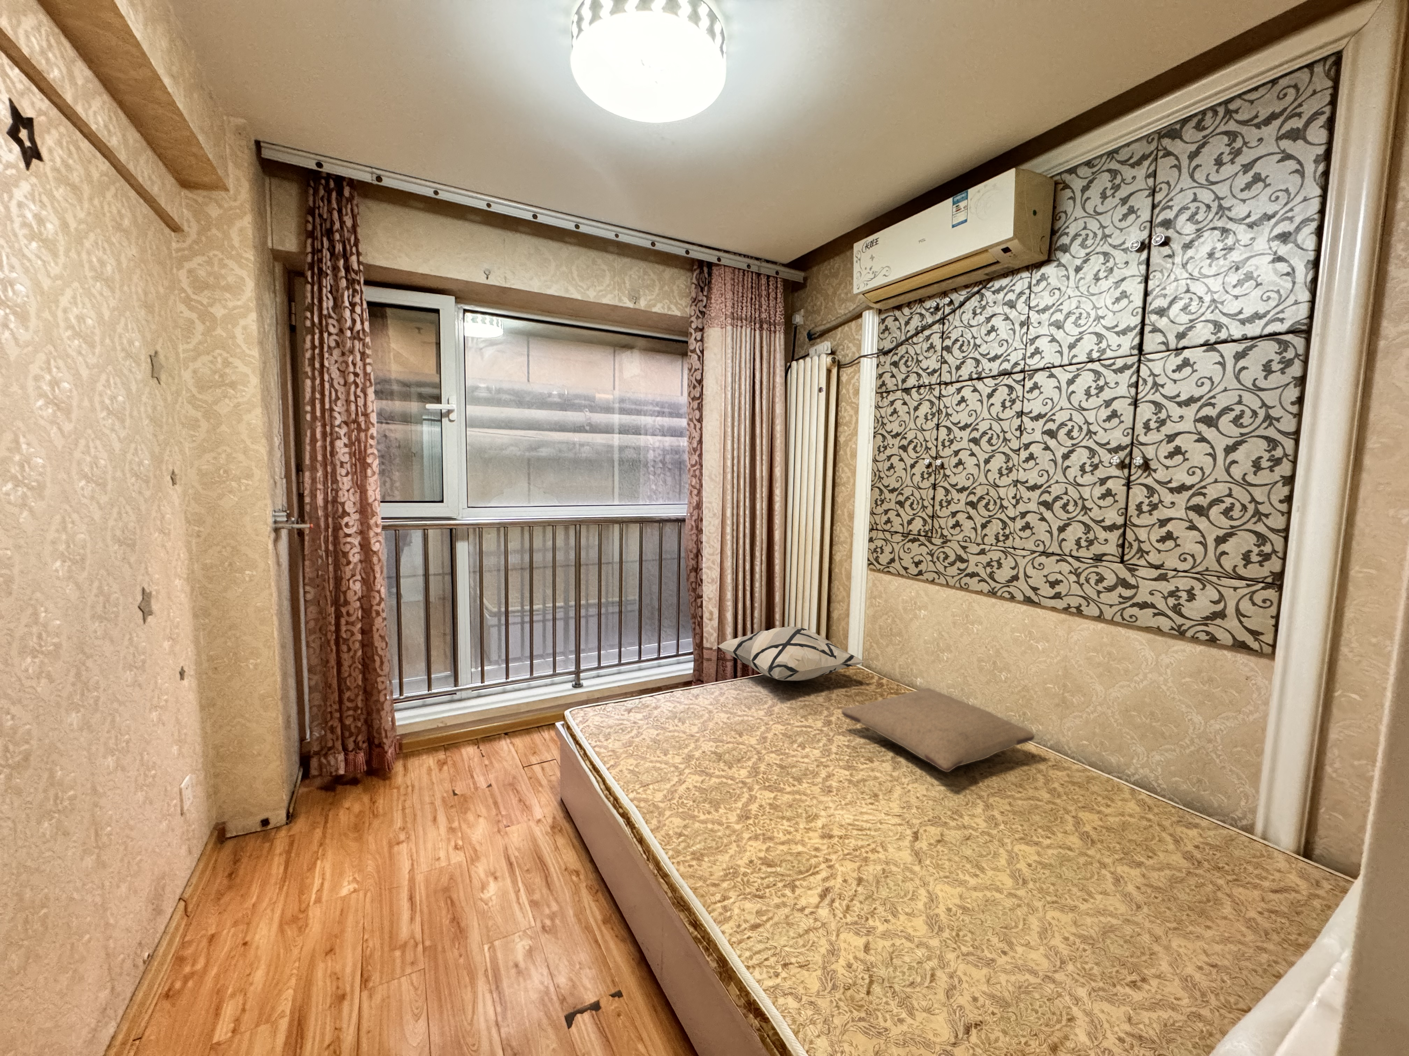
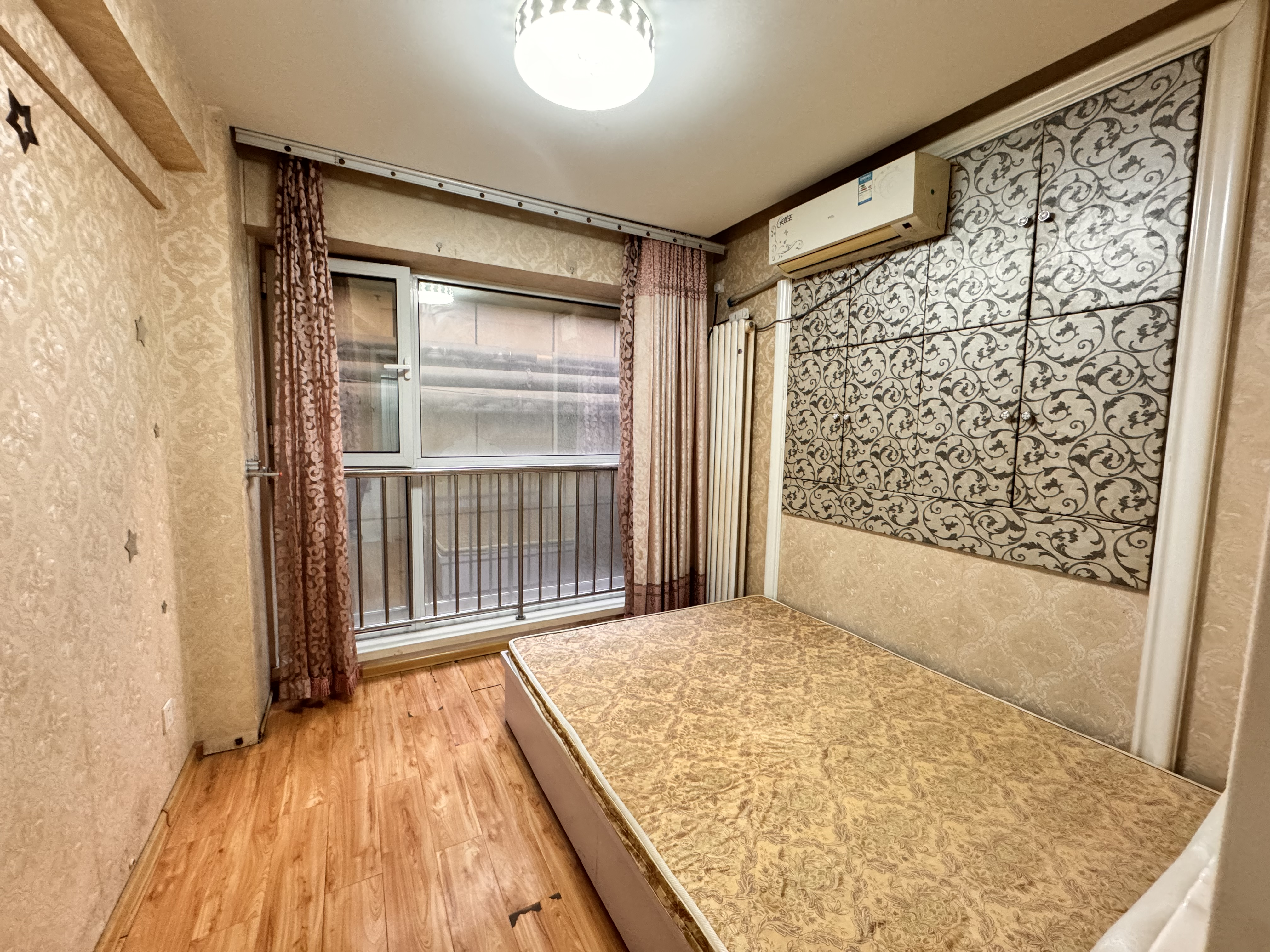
- decorative pillow (788, 653)
- pillow (935, 724)
